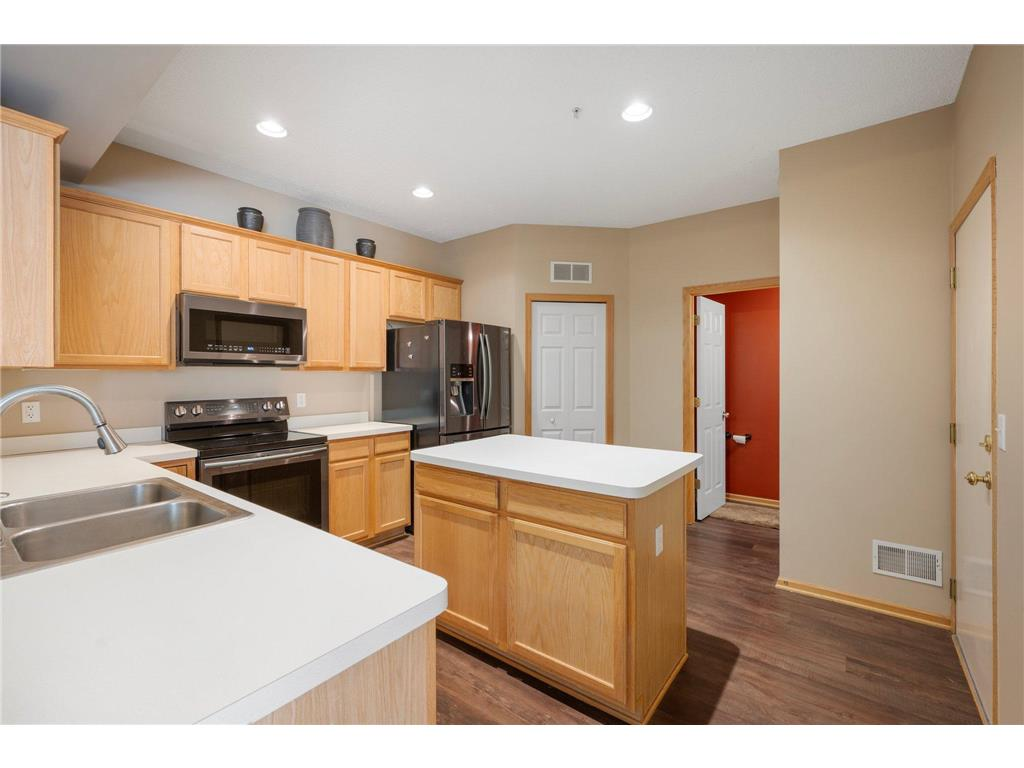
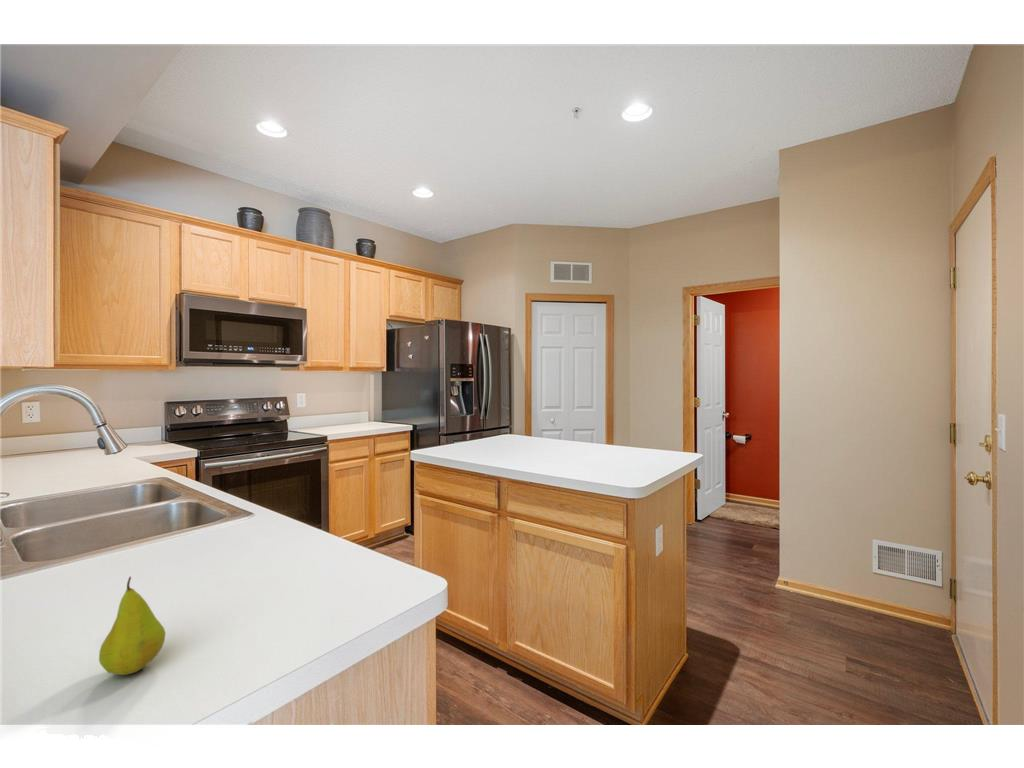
+ fruit (132, 622)
